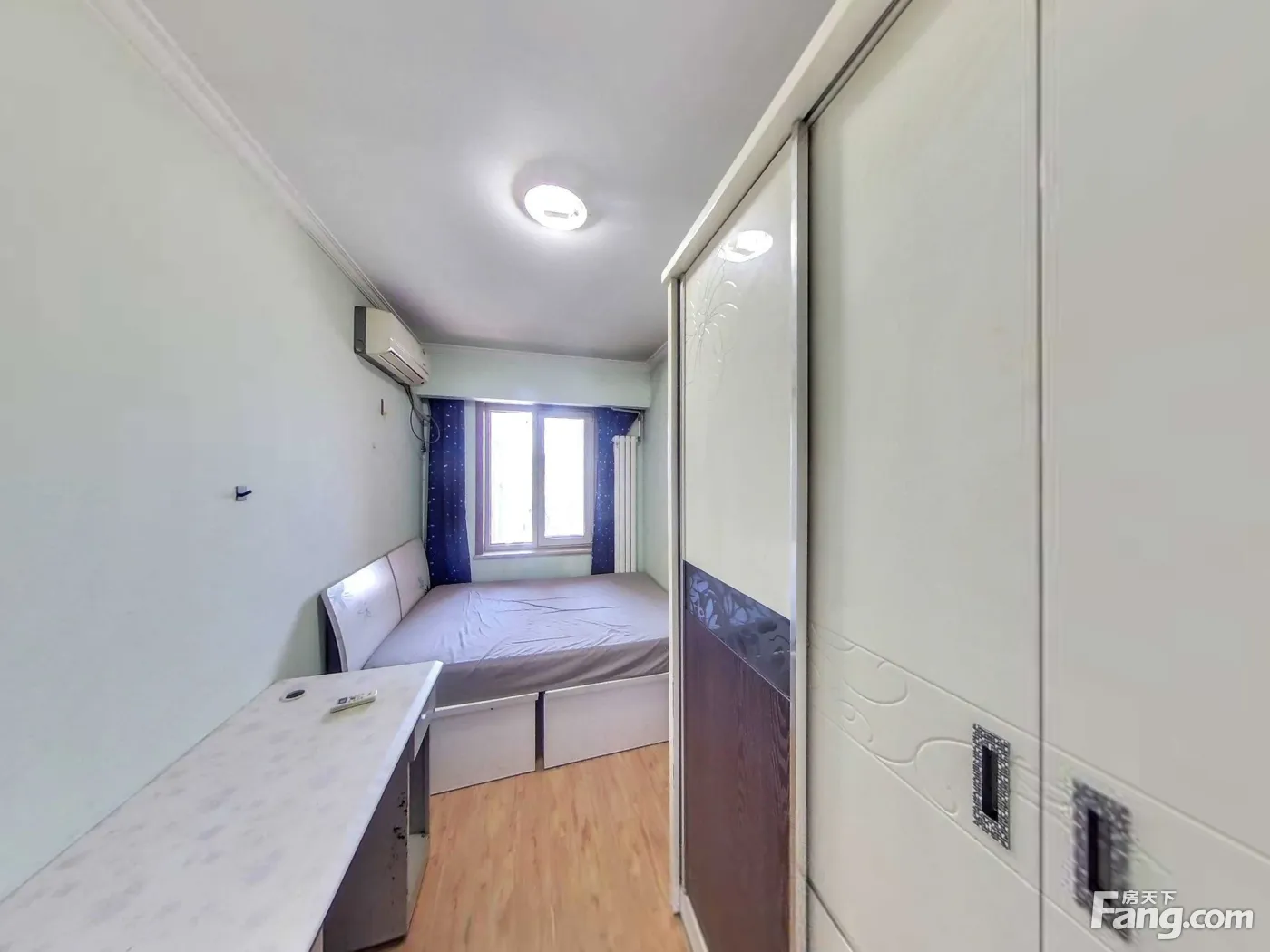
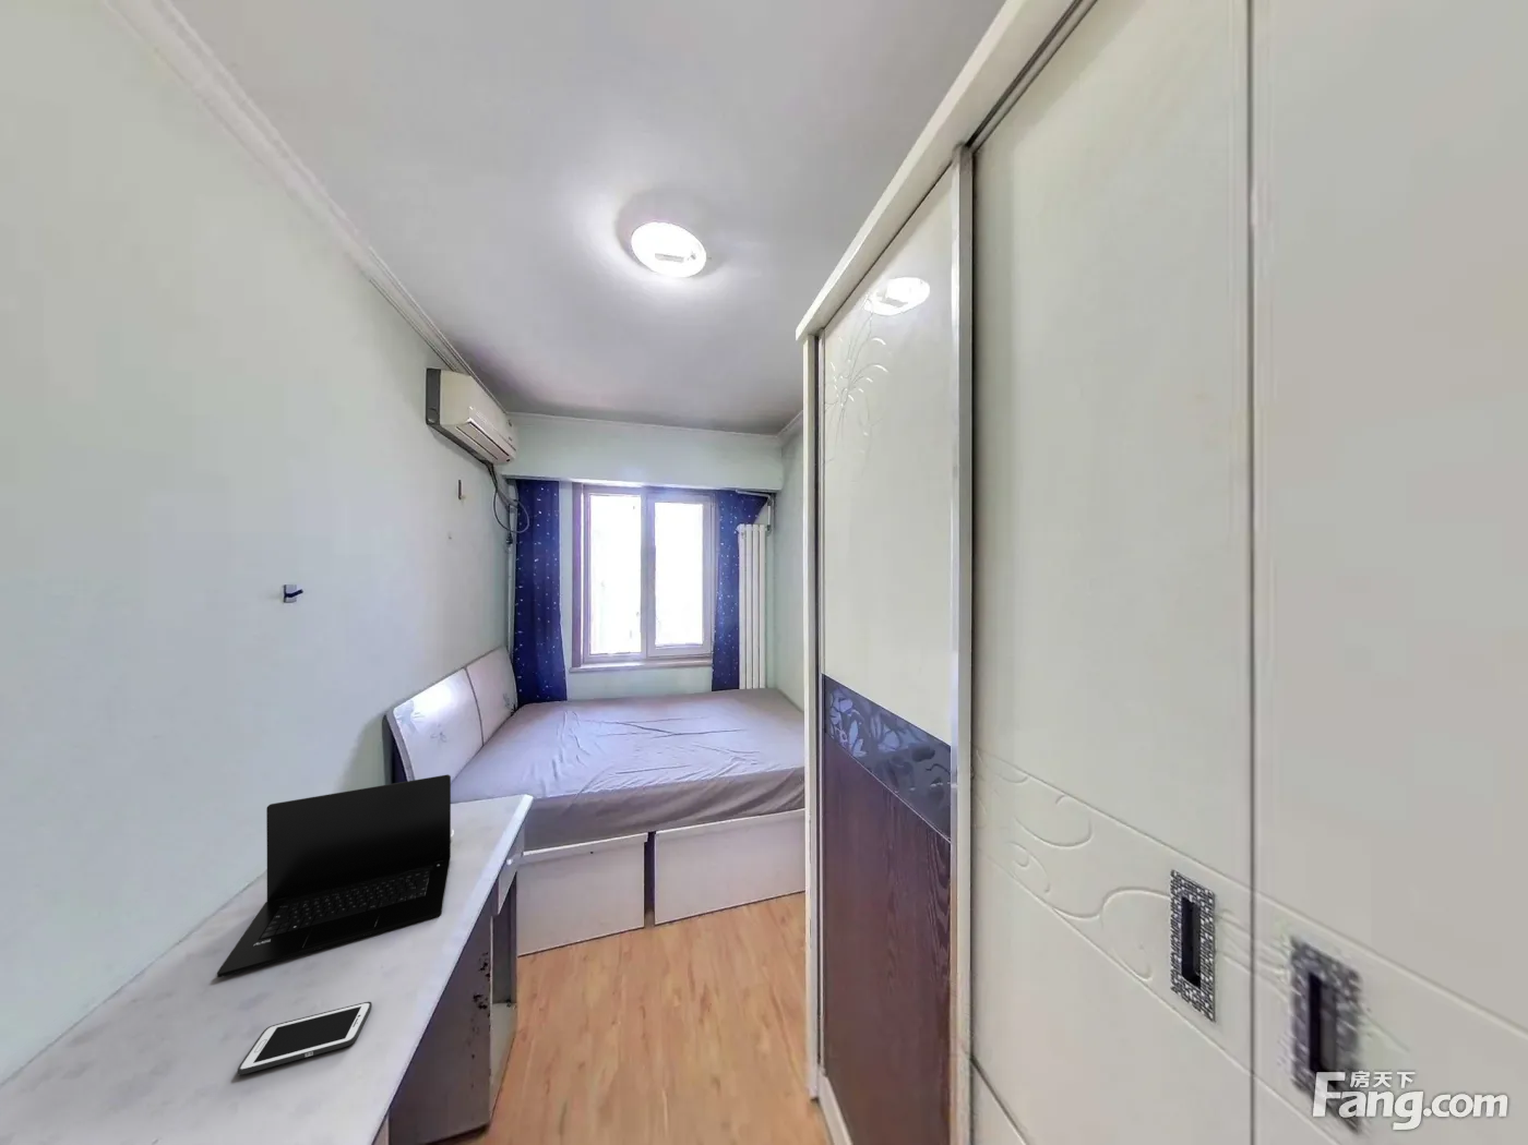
+ laptop (353, 859)
+ cell phone (309, 1036)
